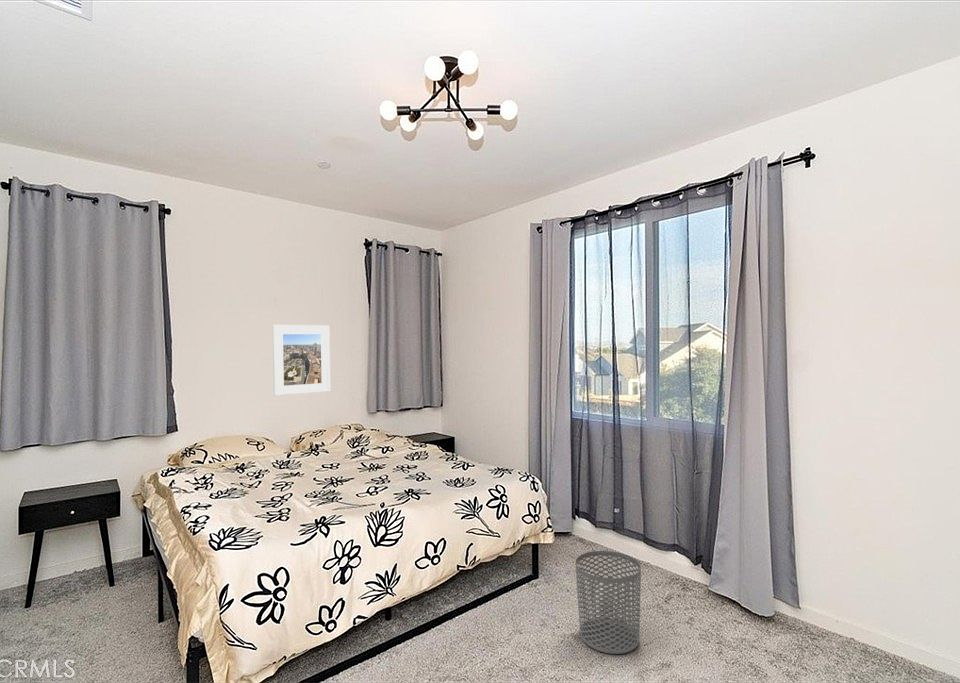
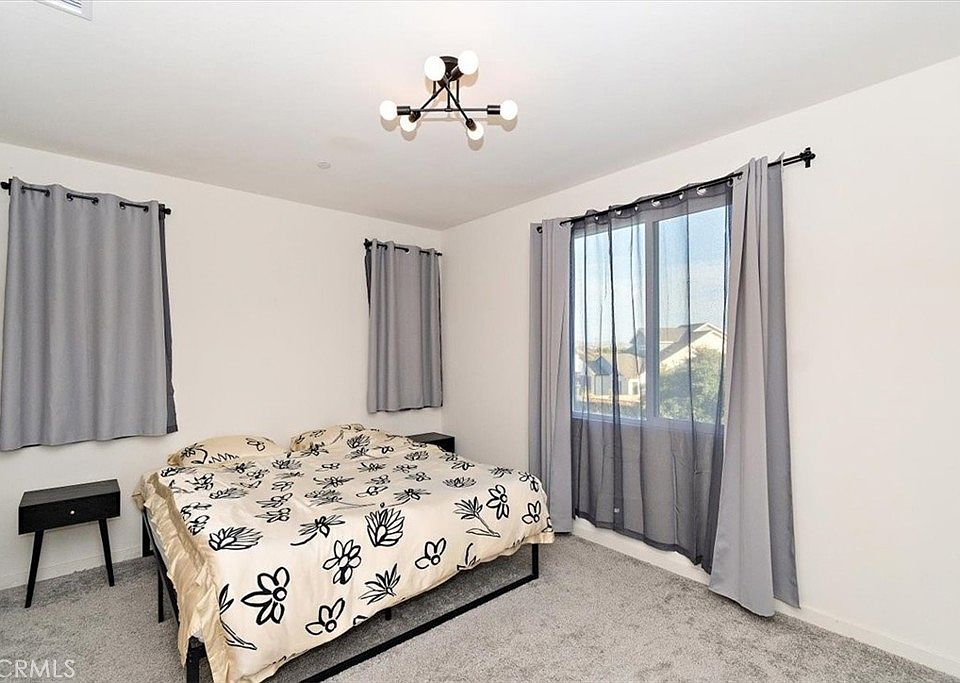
- waste bin (608, 600)
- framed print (302, 359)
